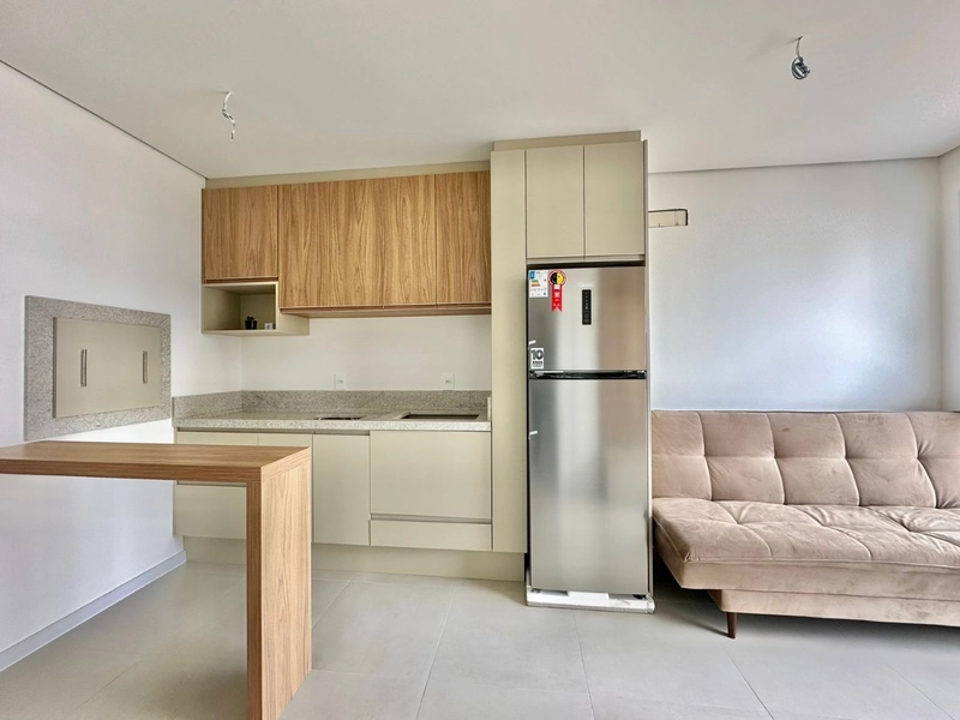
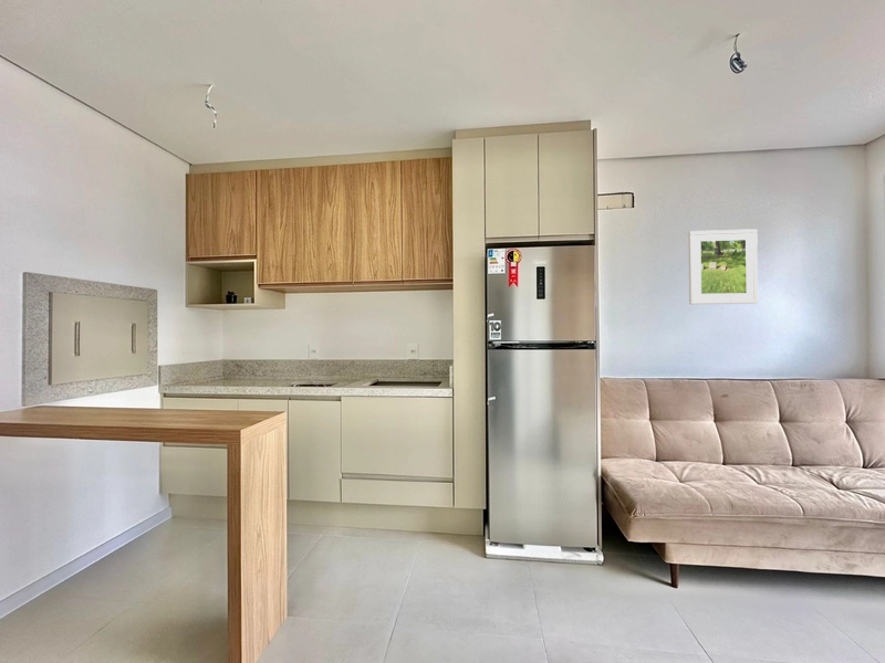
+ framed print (722, 266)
